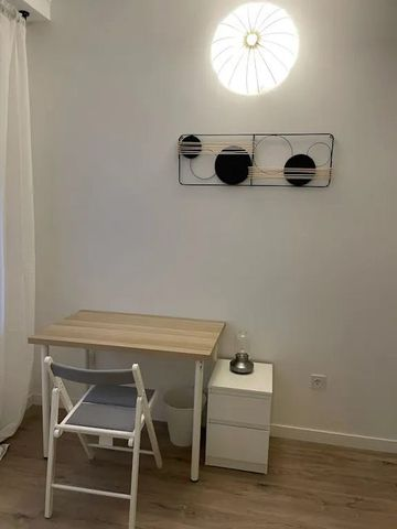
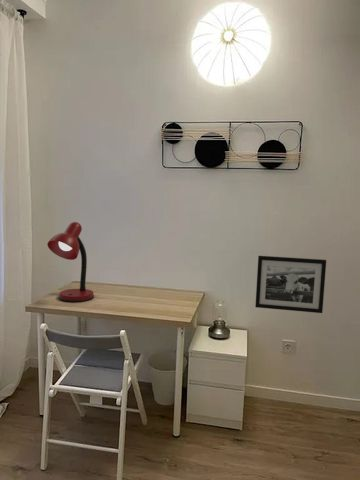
+ picture frame (289, 283)
+ desk lamp (71, 259)
